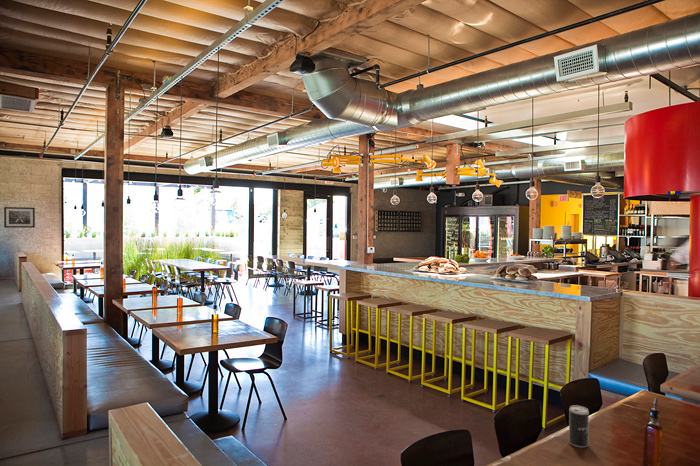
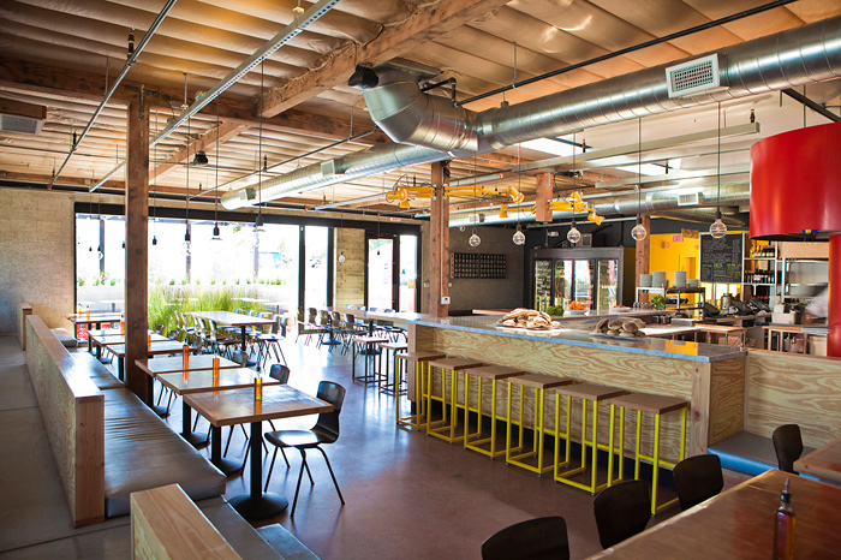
- wall art (19, 217)
- beverage can (578, 426)
